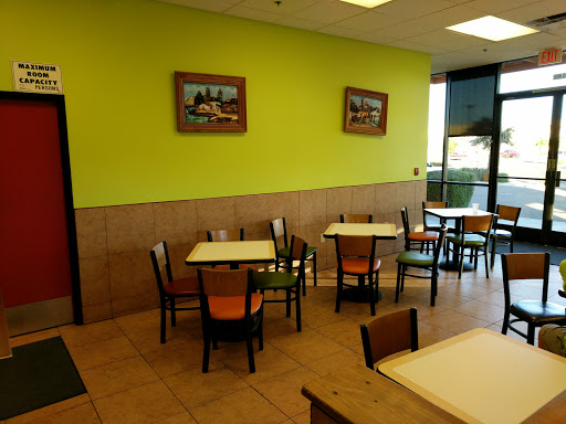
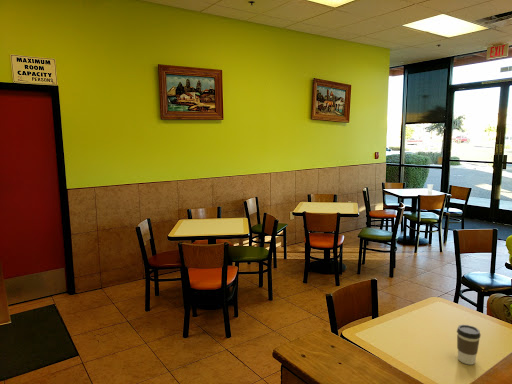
+ coffee cup (467, 344)
